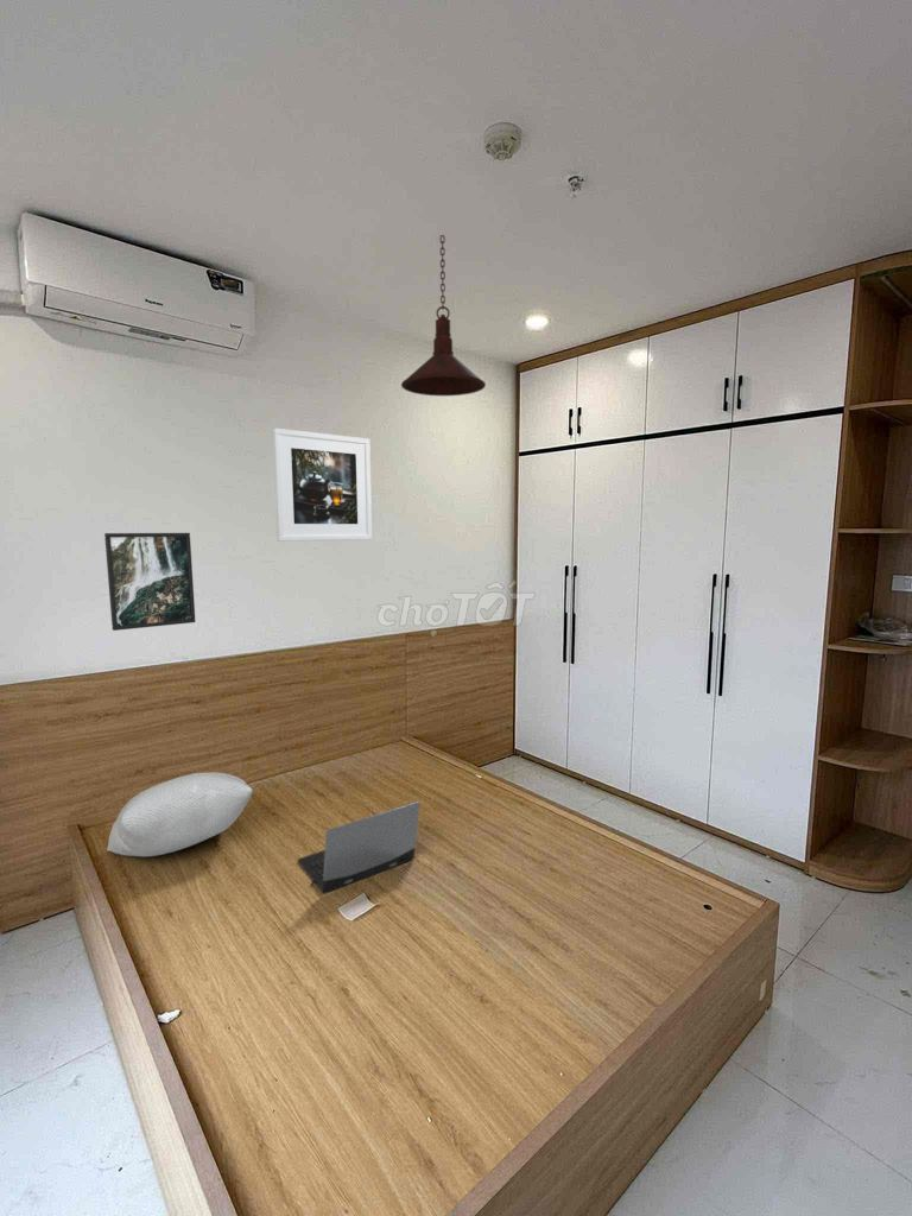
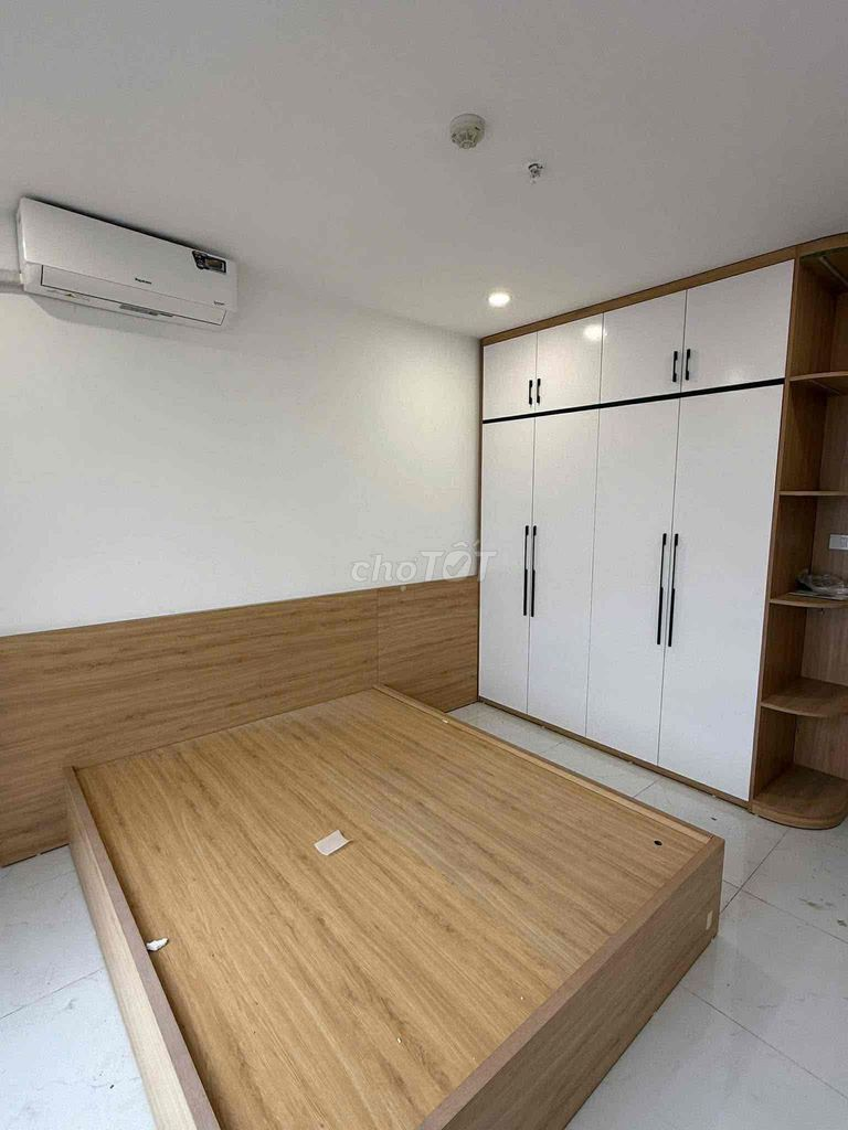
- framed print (152, 580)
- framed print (325, 487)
- pendant light (443, 309)
- laptop computer (357, 832)
- pillow (179, 812)
